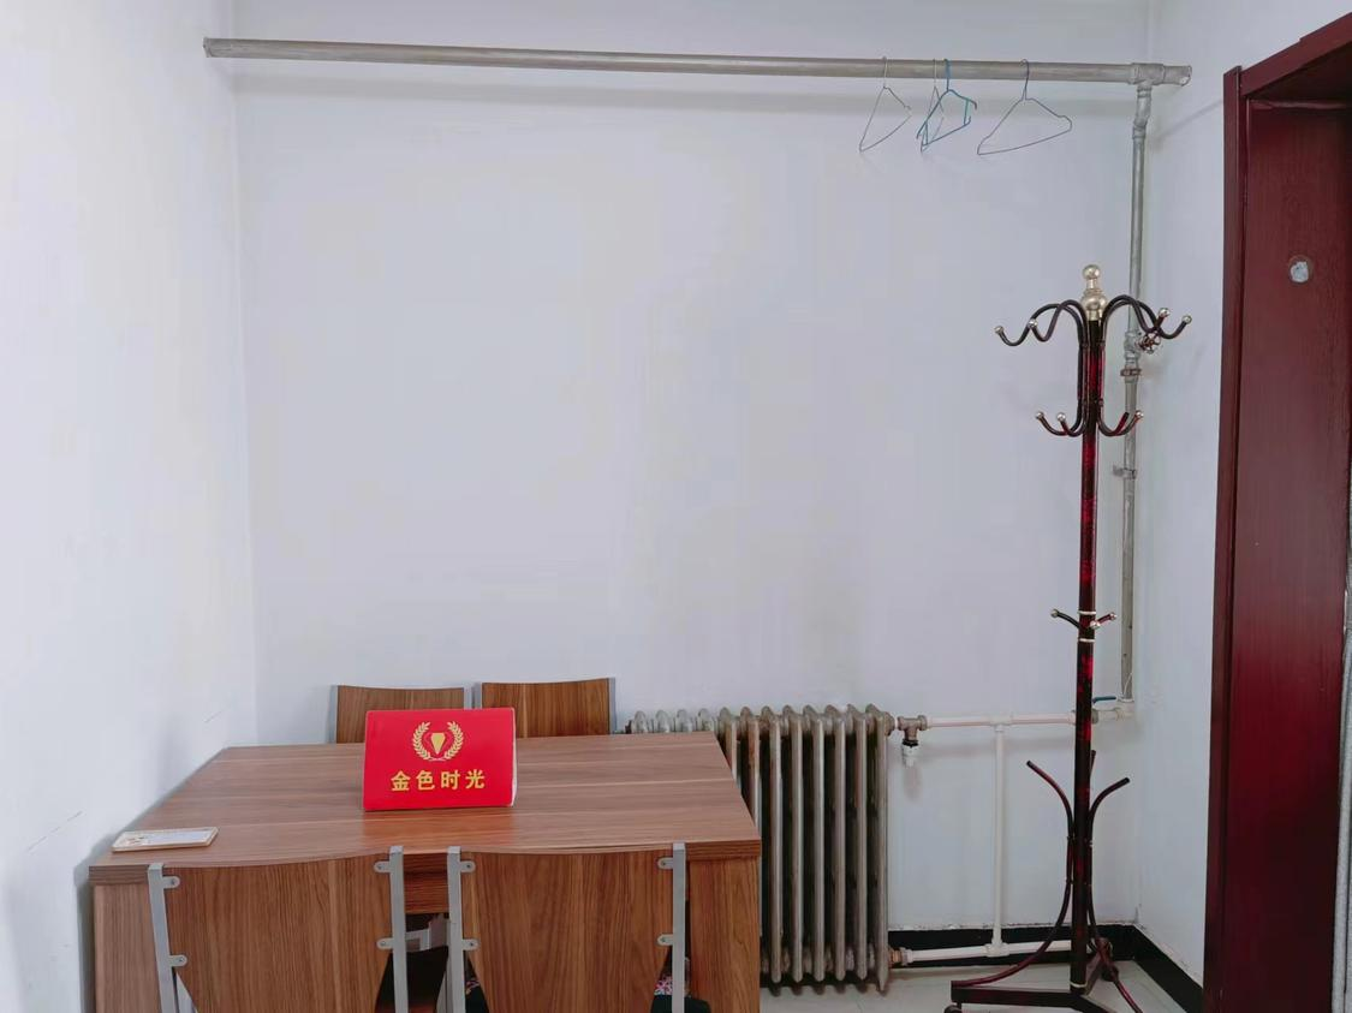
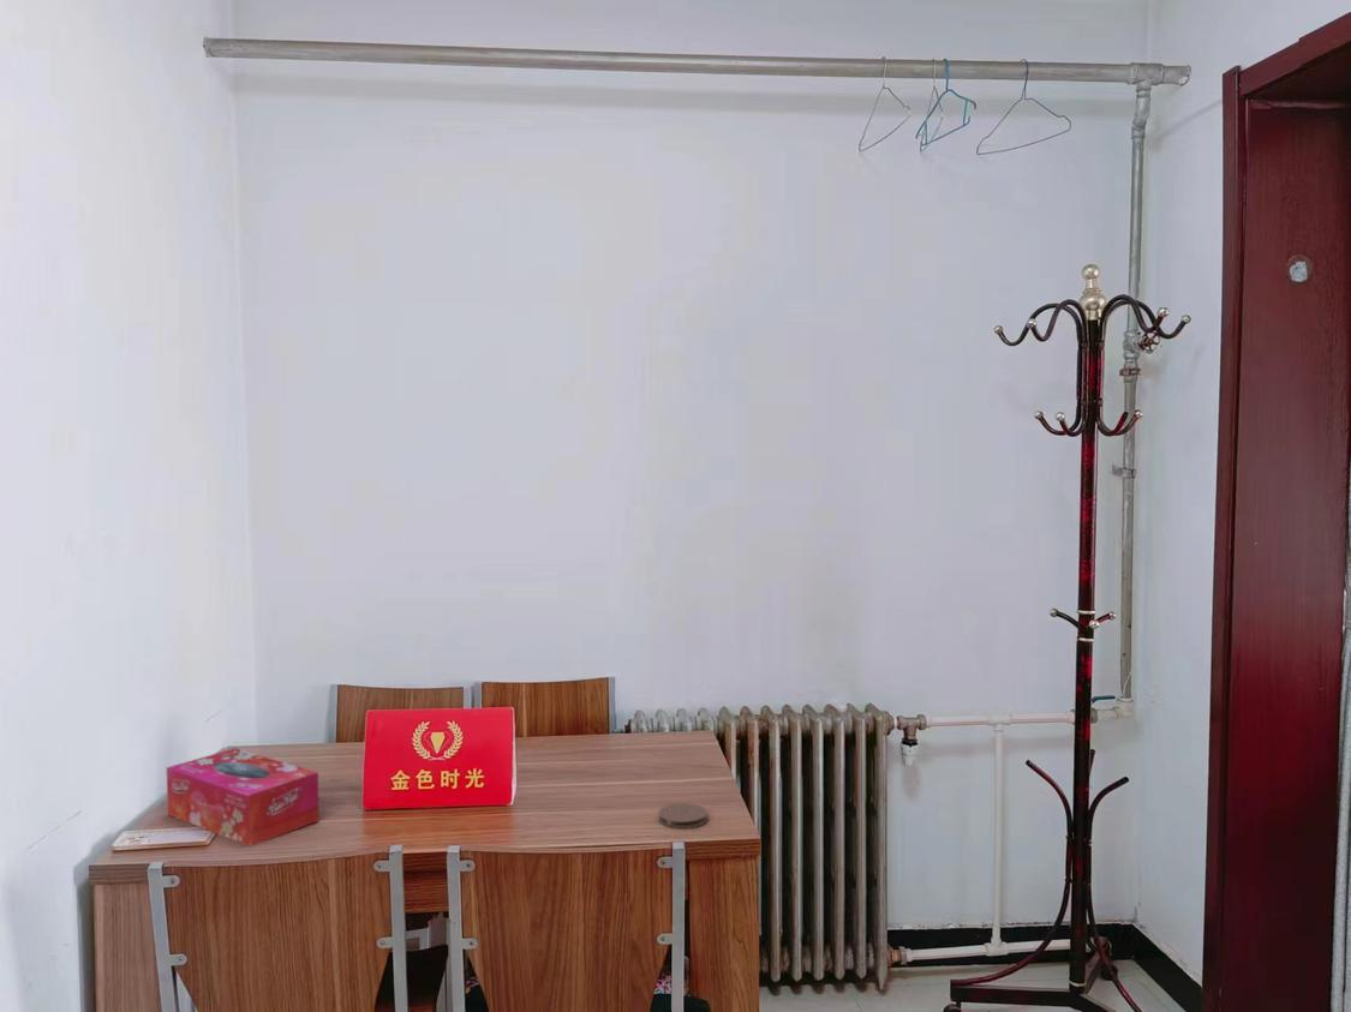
+ tissue box (241, 794)
+ coaster (682, 815)
